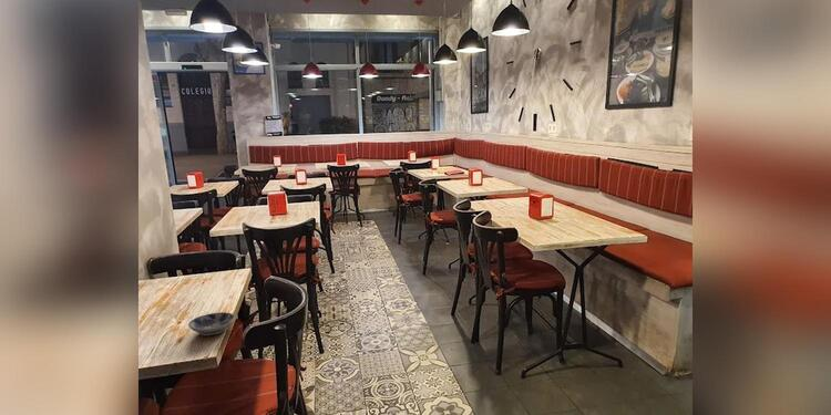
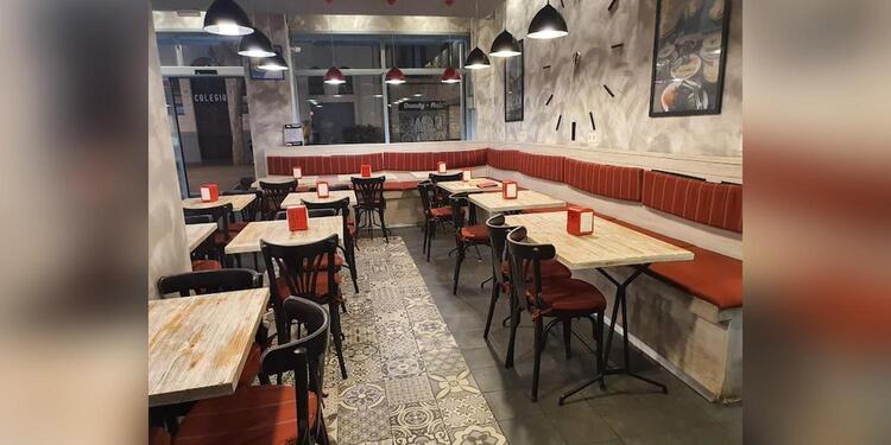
- bowl (212, 324)
